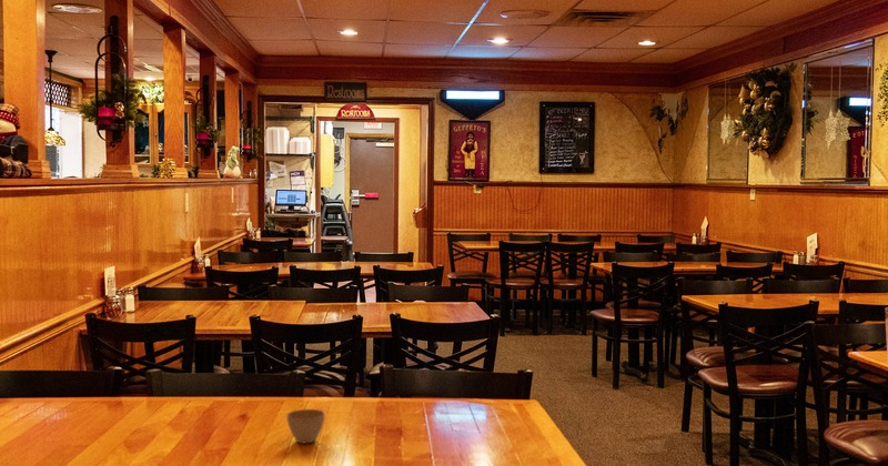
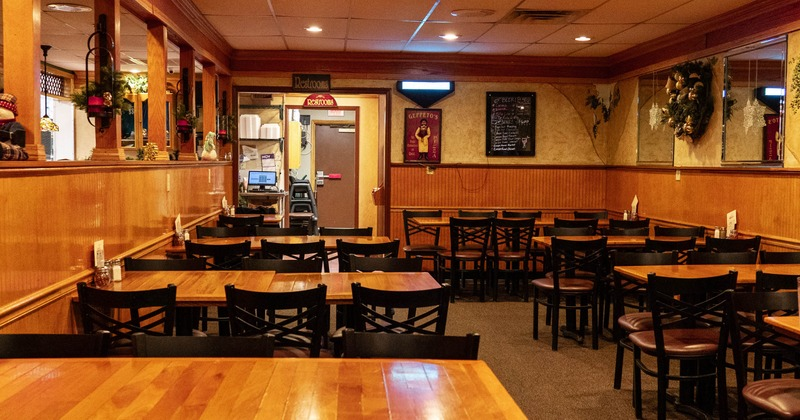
- flower pot (305, 426)
